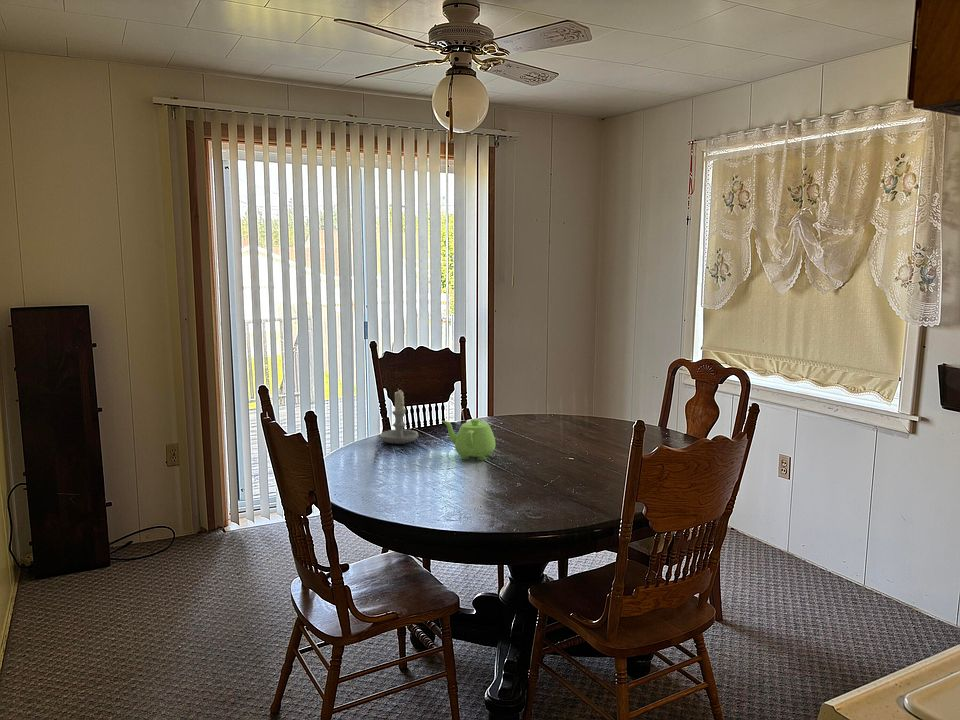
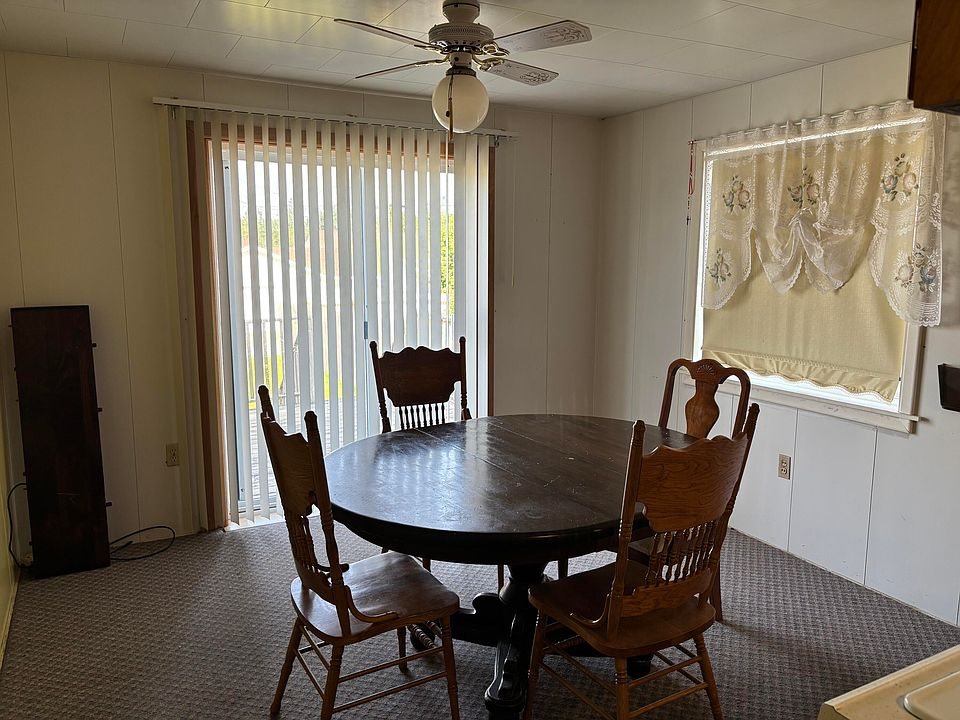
- teapot (468, 437)
- candle (399, 415)
